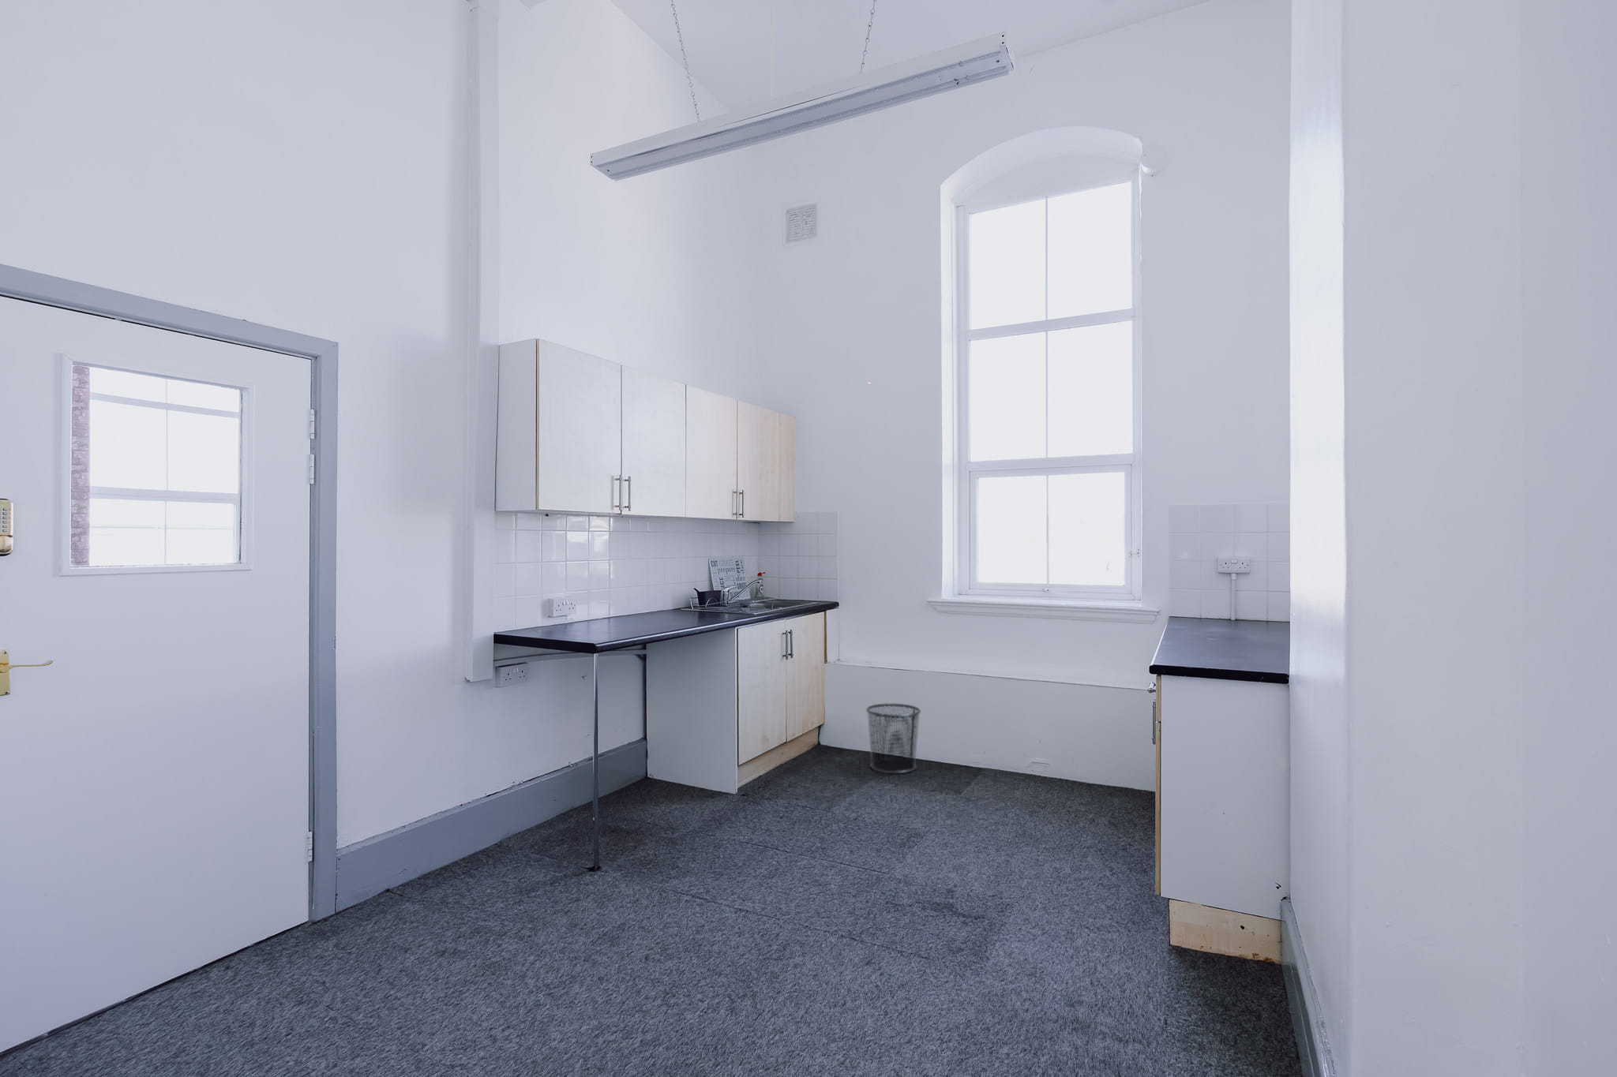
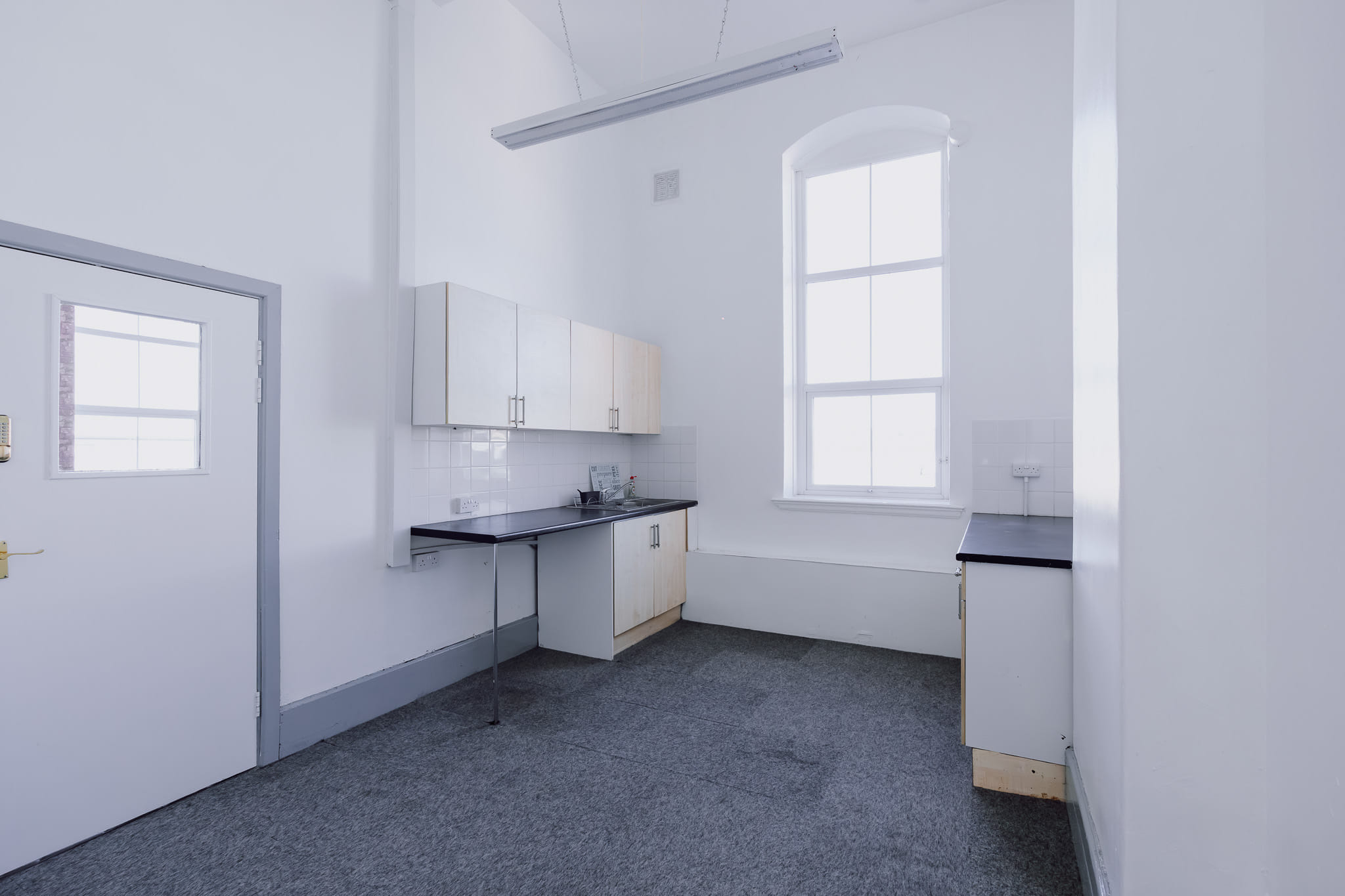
- waste bin (893, 738)
